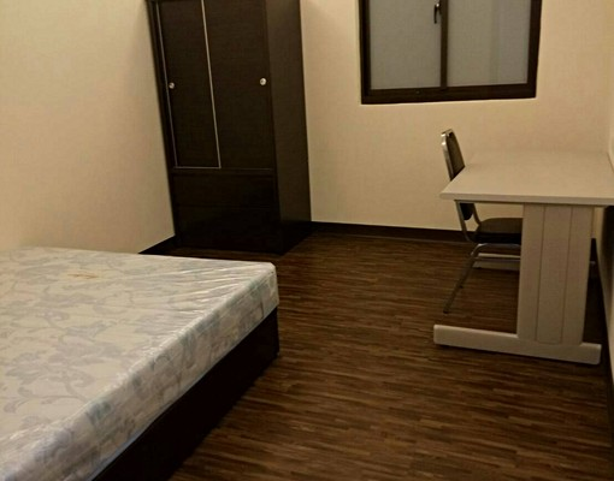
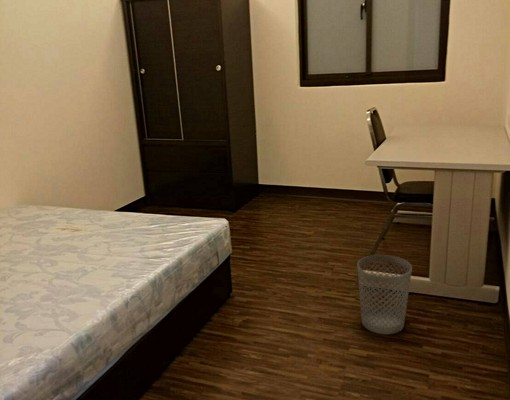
+ wastebasket (383, 294)
